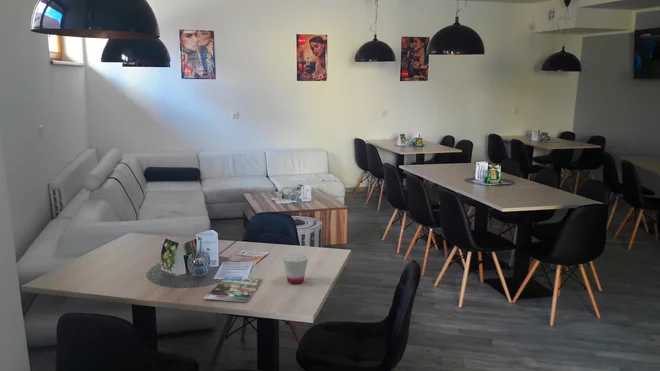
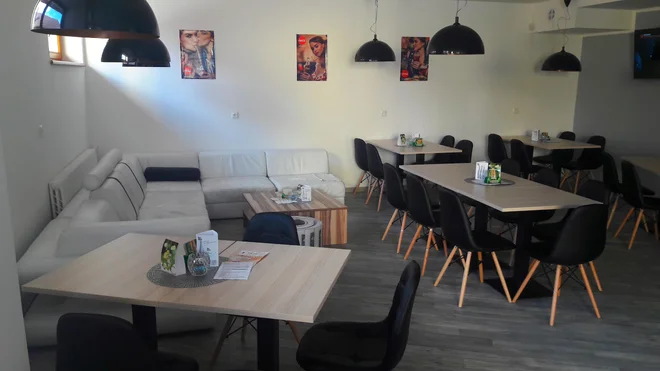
- cup (295, 269)
- magazine (235, 288)
